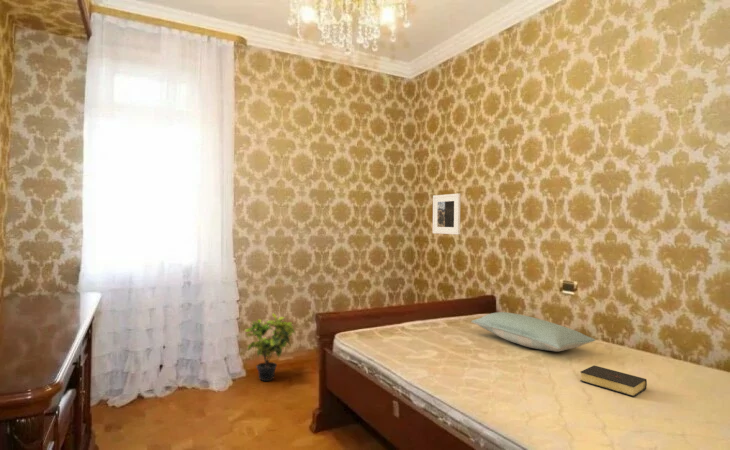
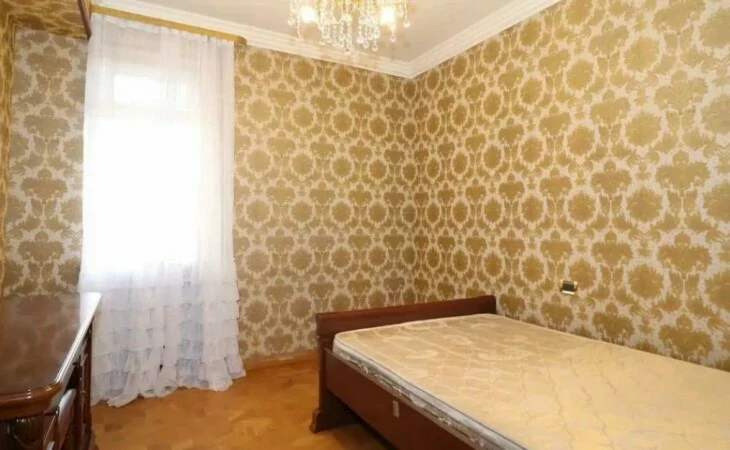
- pillow (527, 330)
- bible (606, 378)
- potted plant (270, 346)
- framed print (446, 214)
